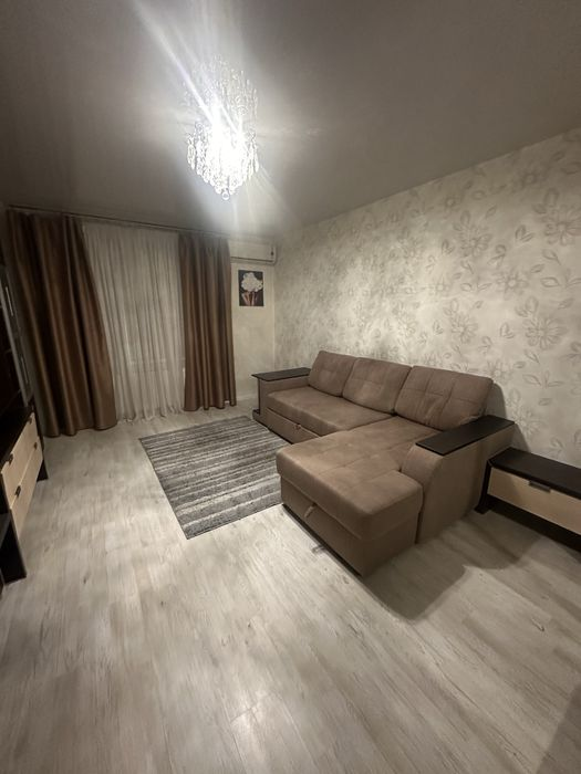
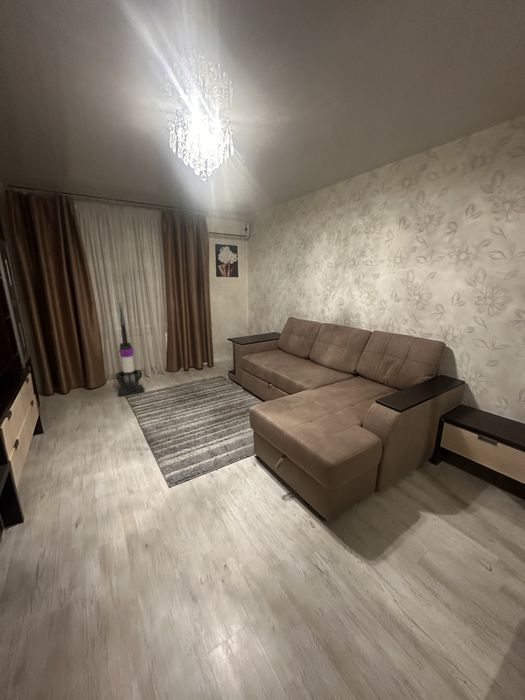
+ vacuum cleaner (126, 347)
